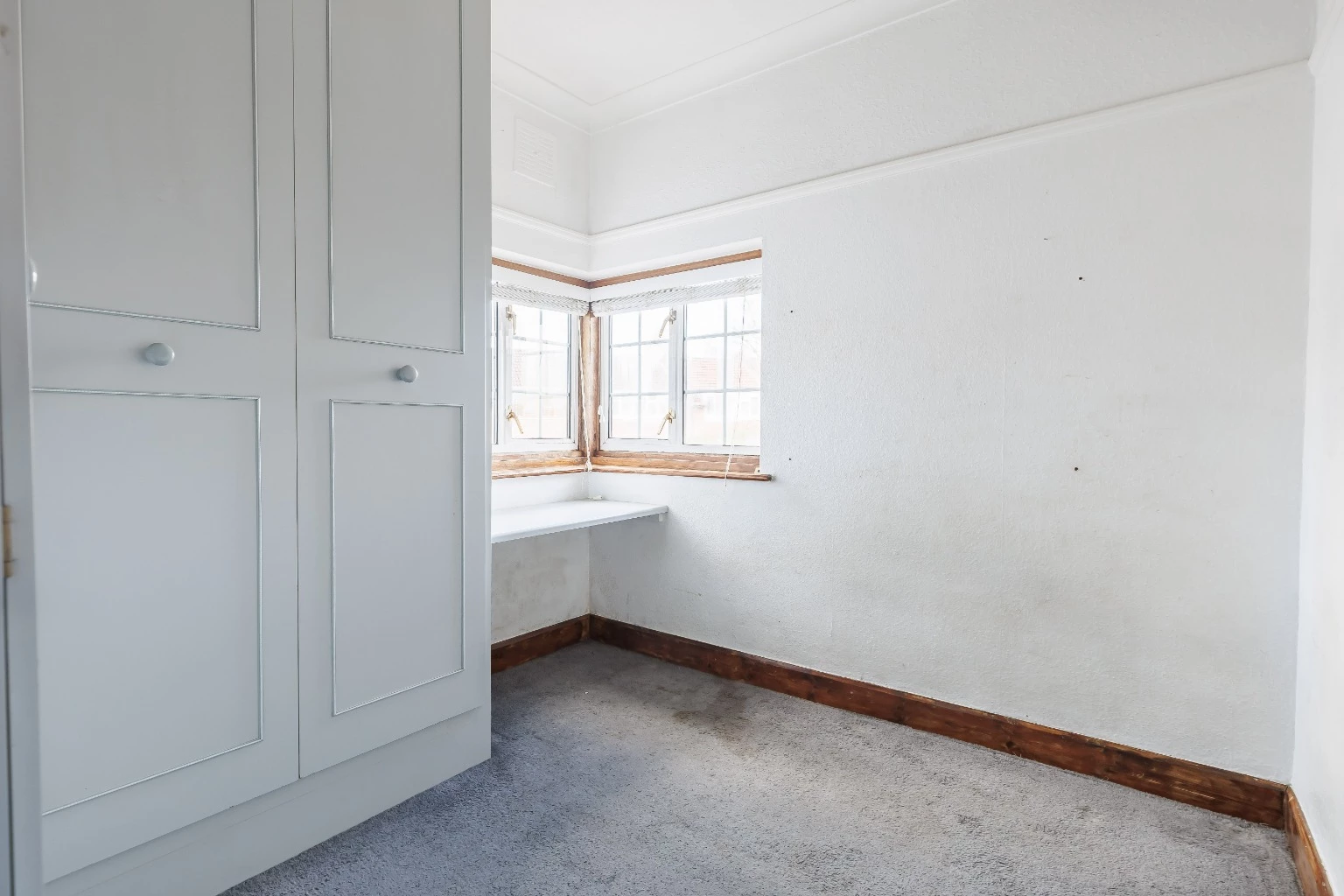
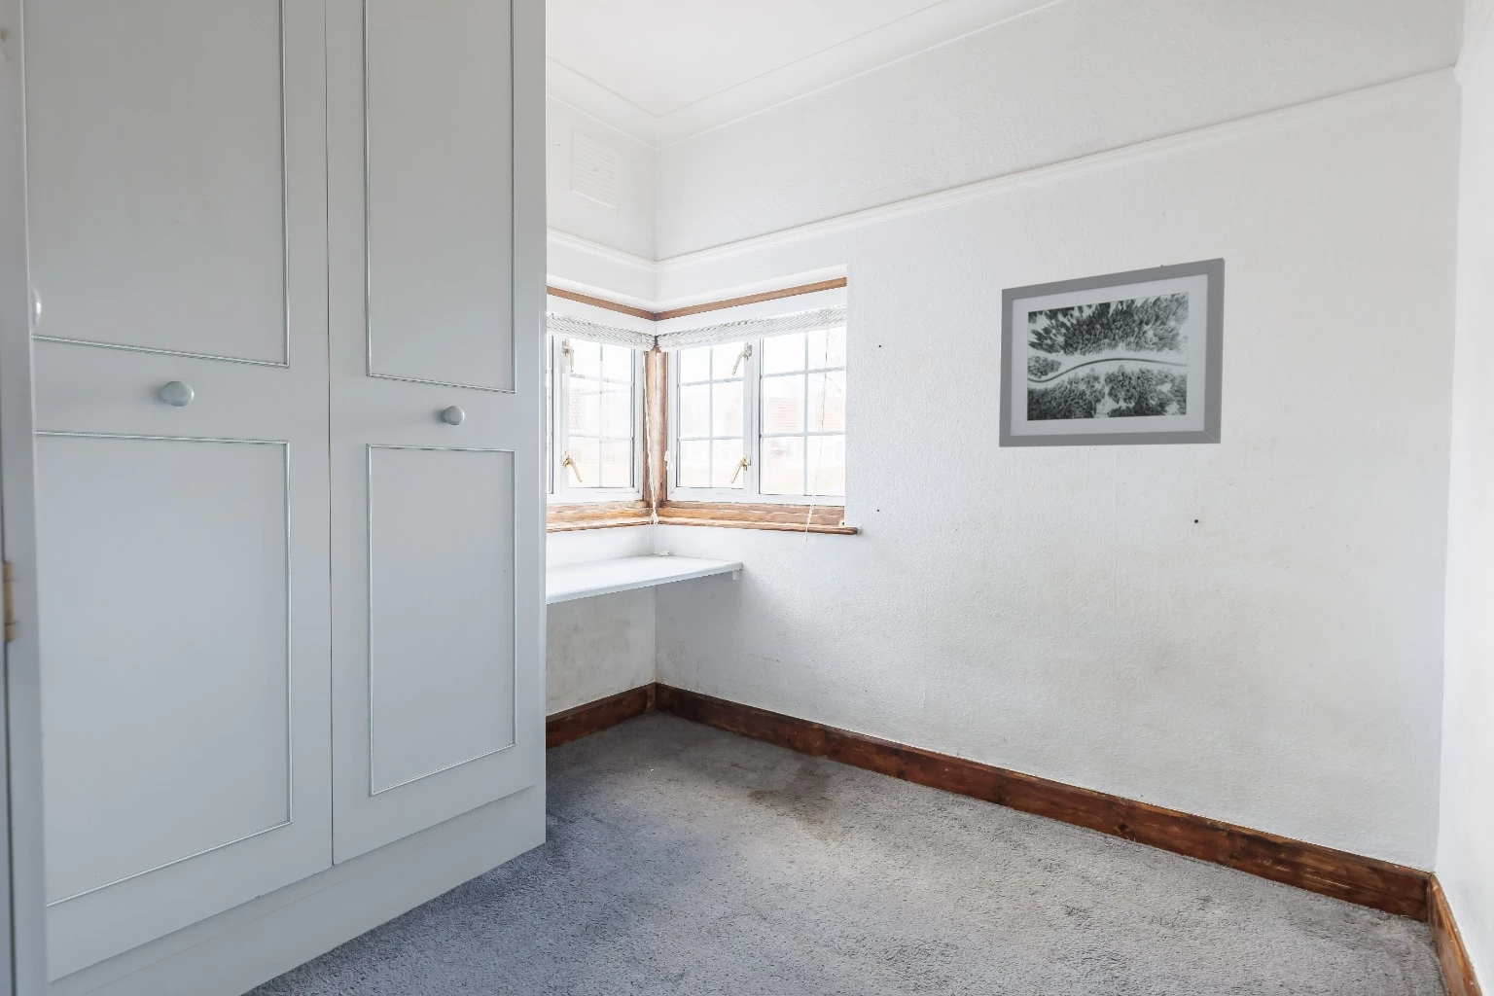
+ wall art (1103, 361)
